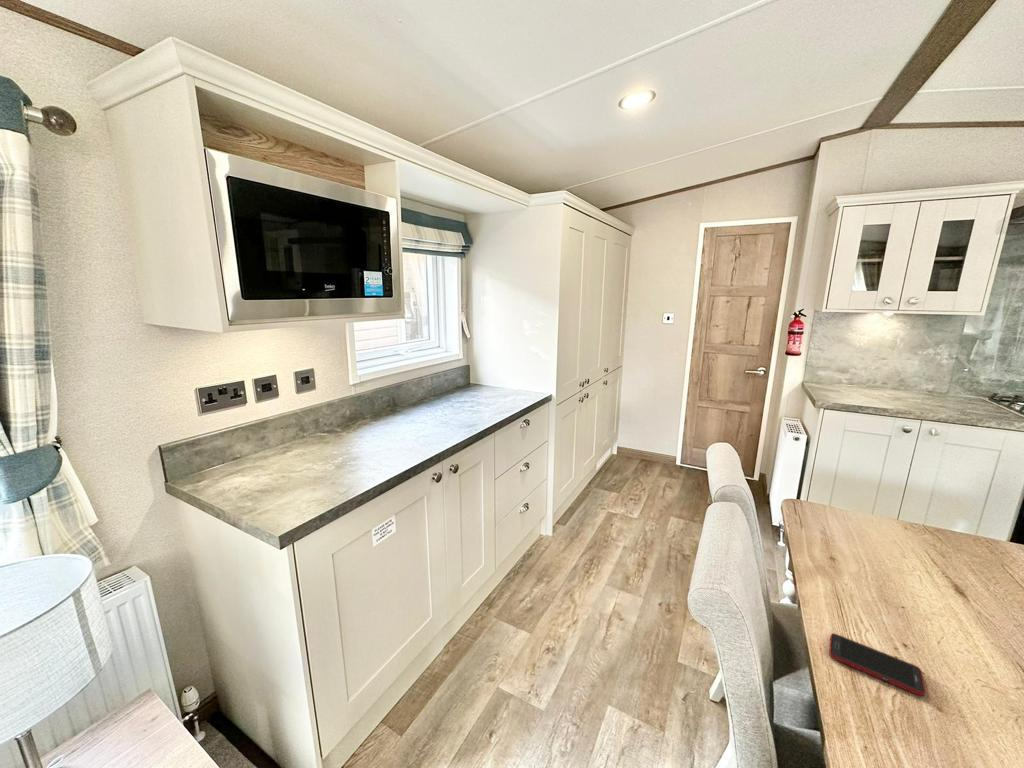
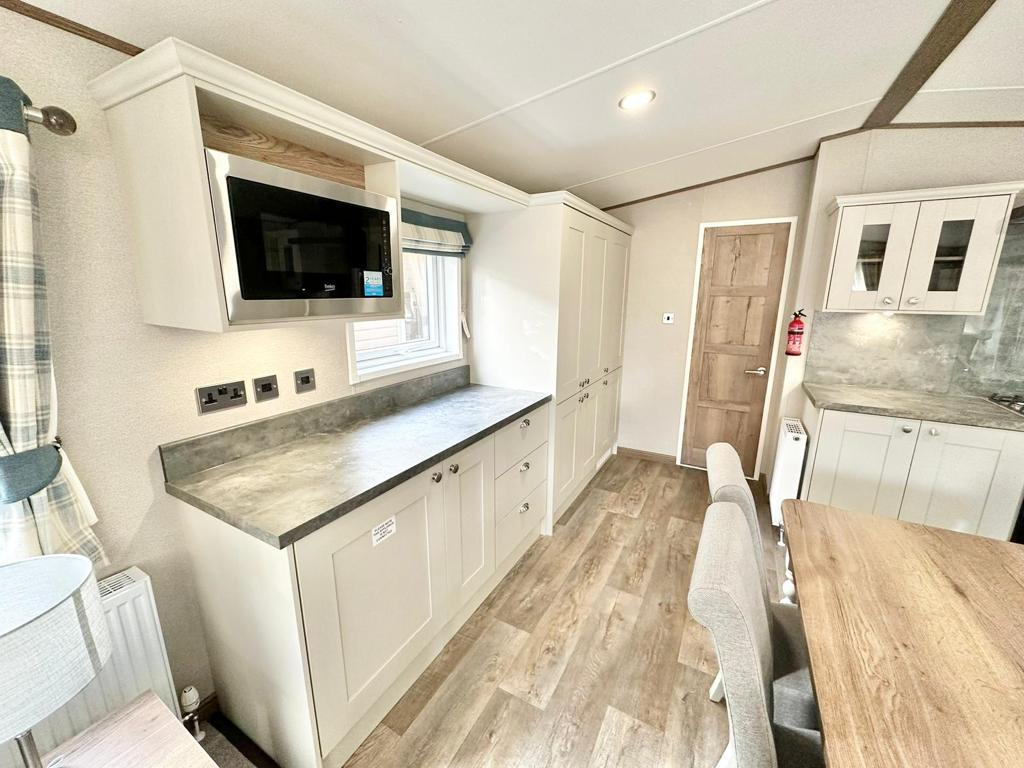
- cell phone (874, 662)
